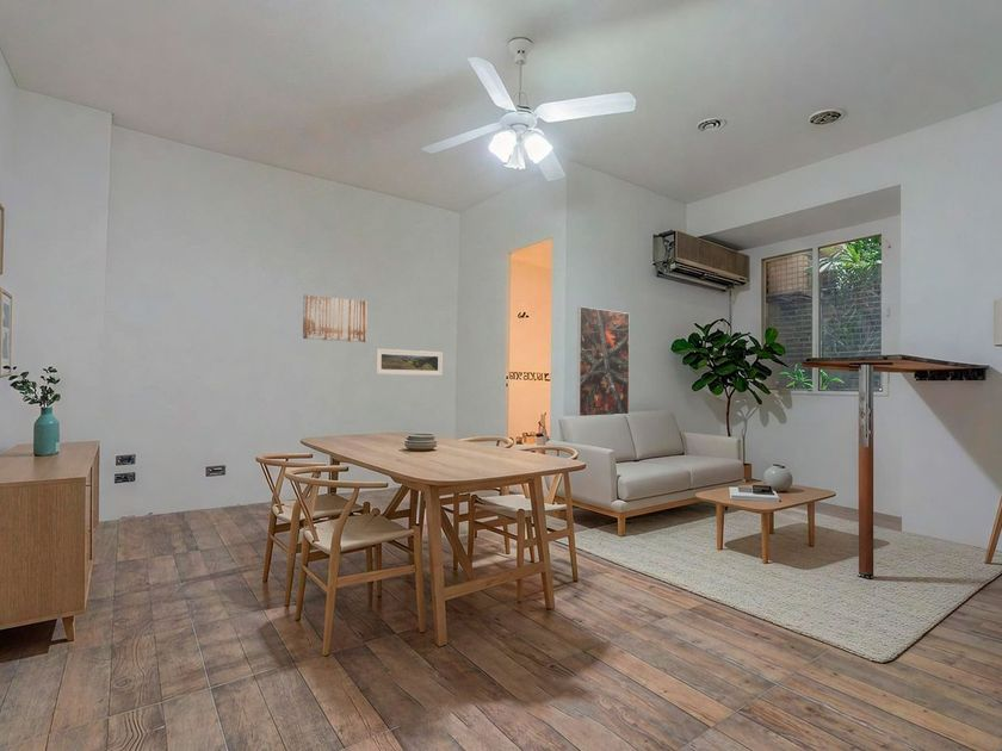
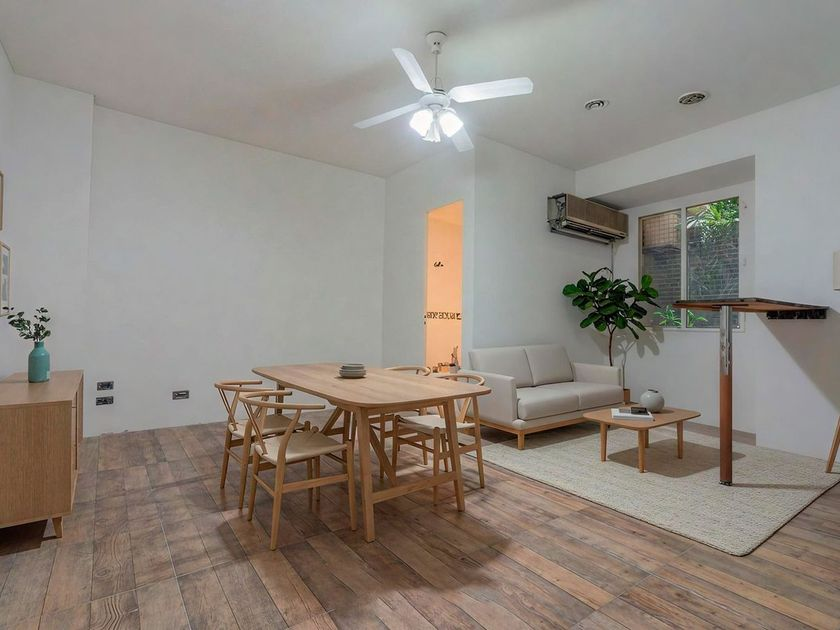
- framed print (410, 362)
- wall art (335, 318)
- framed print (604, 362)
